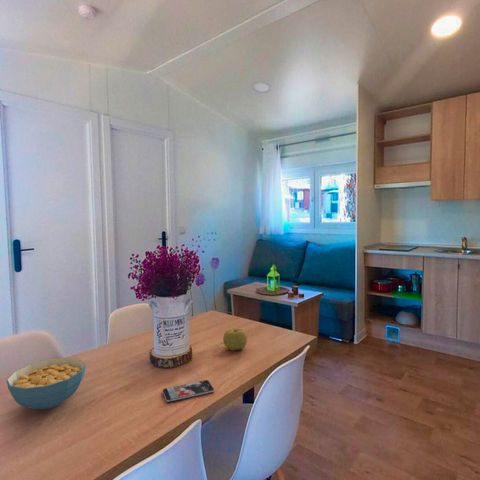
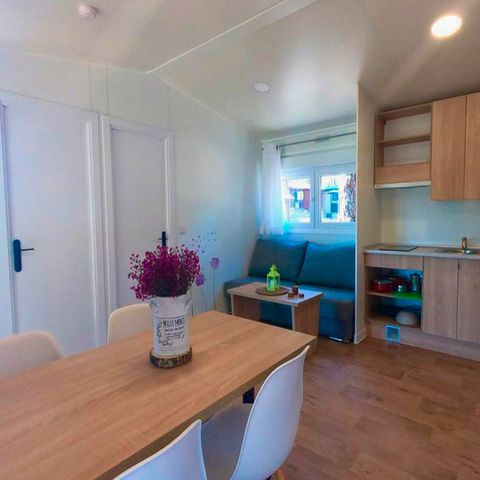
- smartphone (188, 390)
- fruit (235, 338)
- cereal bowl (48, 387)
